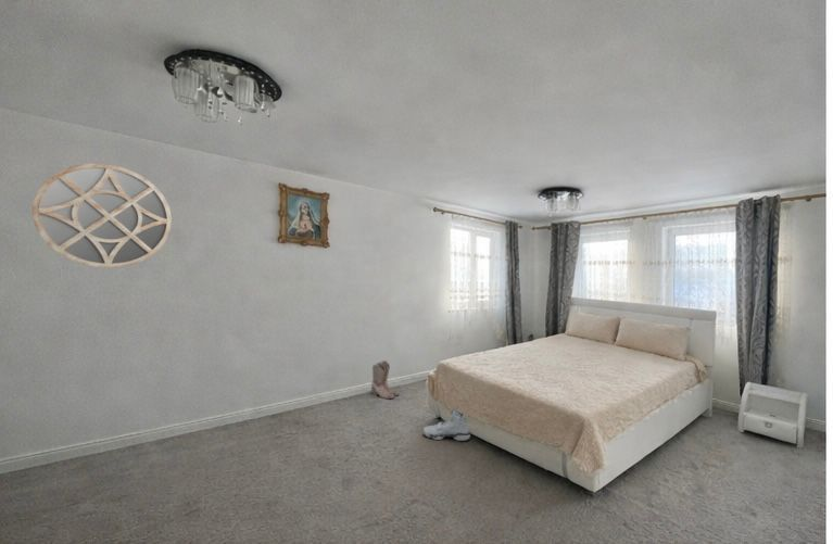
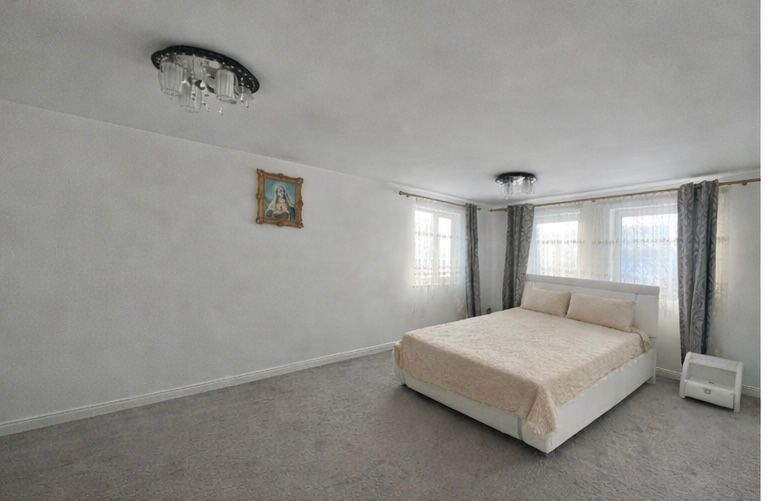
- boots (386, 378)
- sneaker (446, 423)
- home mirror (109, 216)
